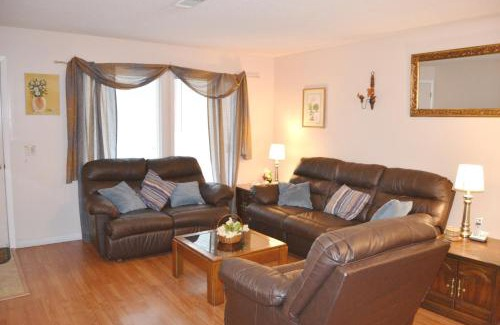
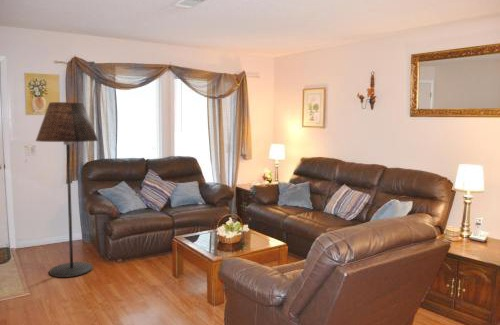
+ floor lamp (69, 188)
